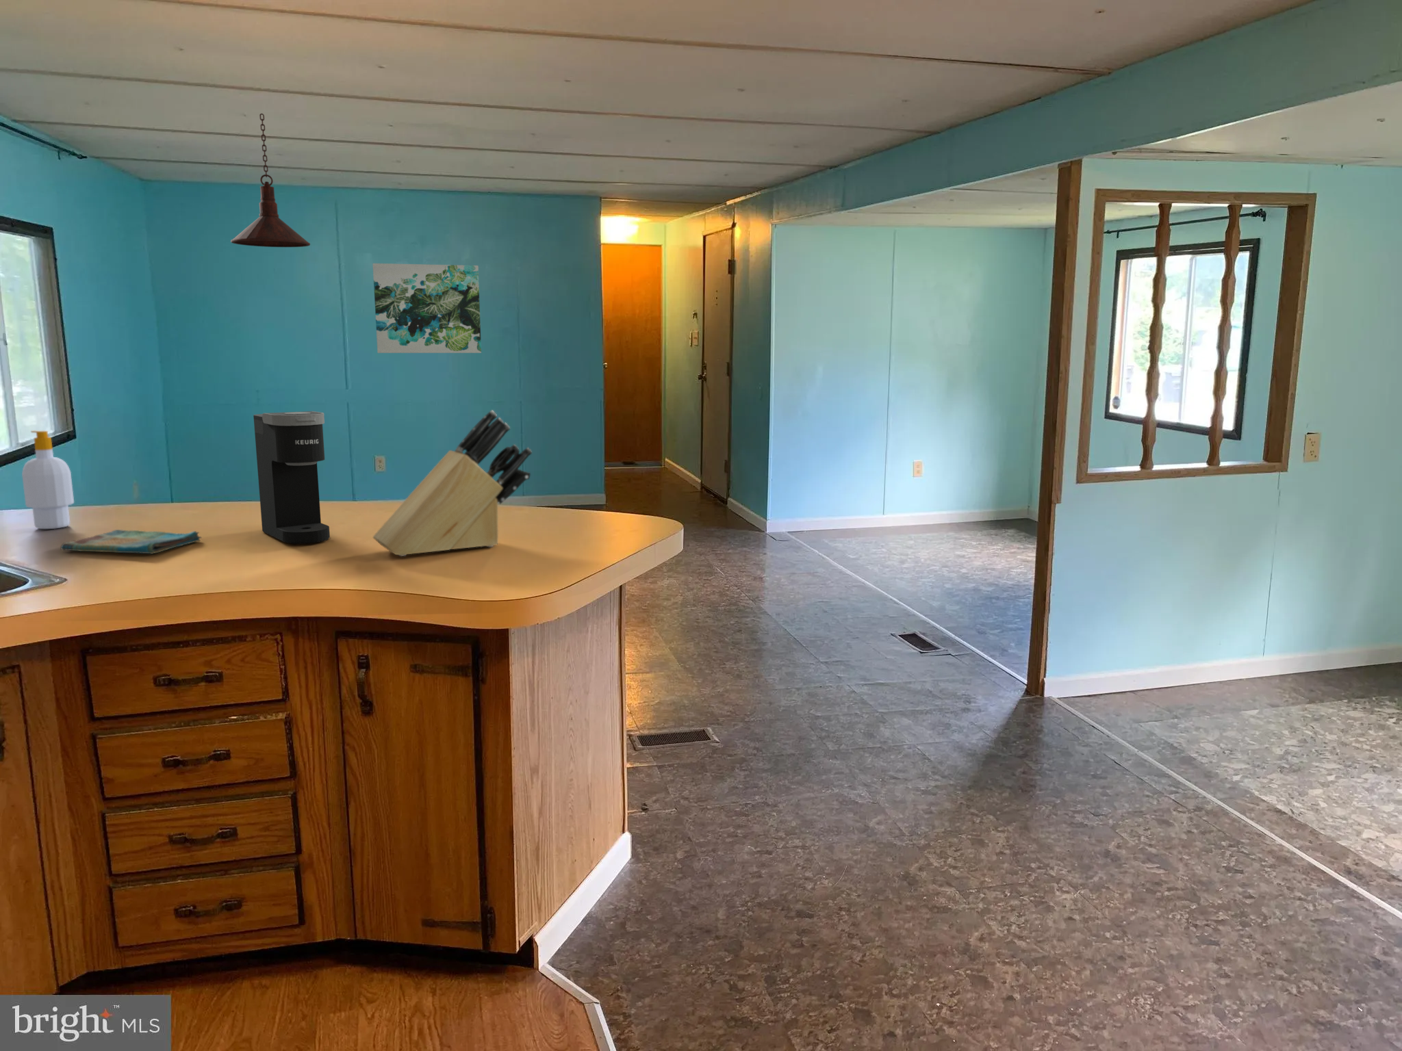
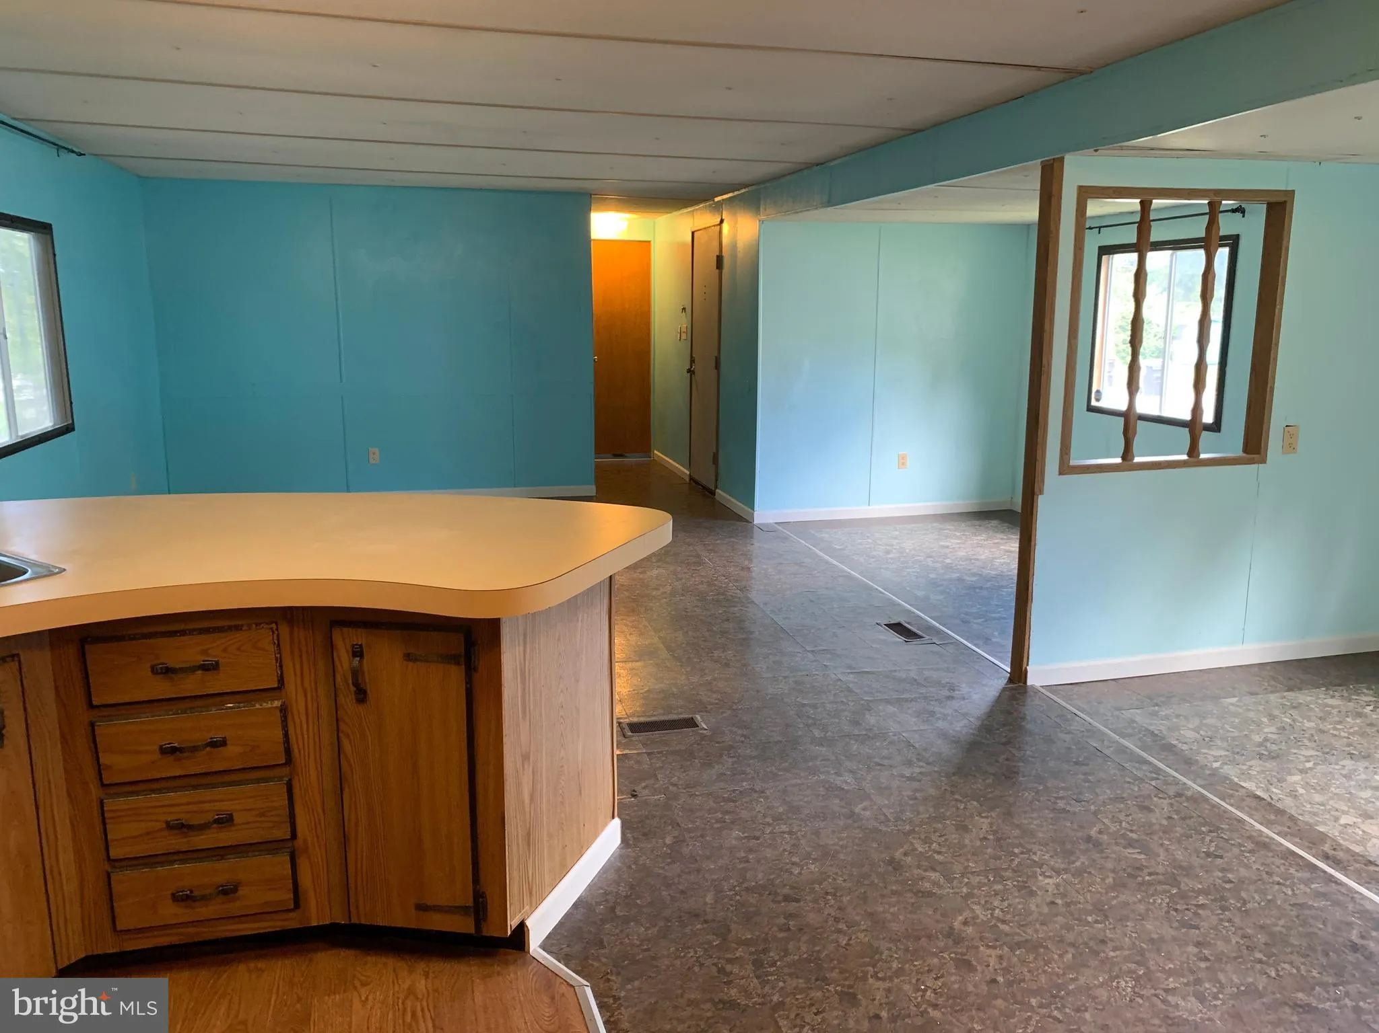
- wall art (428, 309)
- soap bottle (47, 479)
- coffee maker (291, 474)
- pendant light (266, 181)
- knife block (454, 479)
- dish towel (132, 541)
